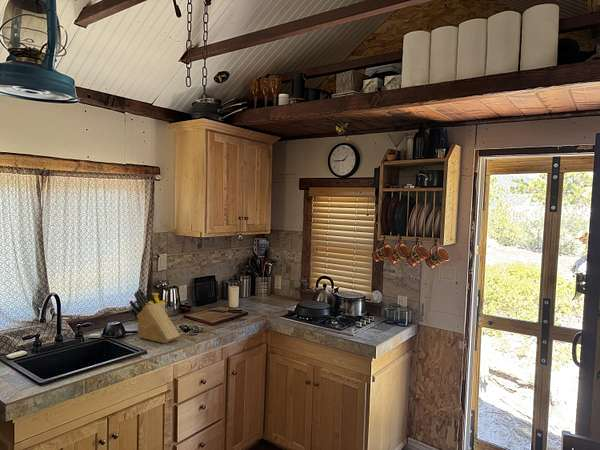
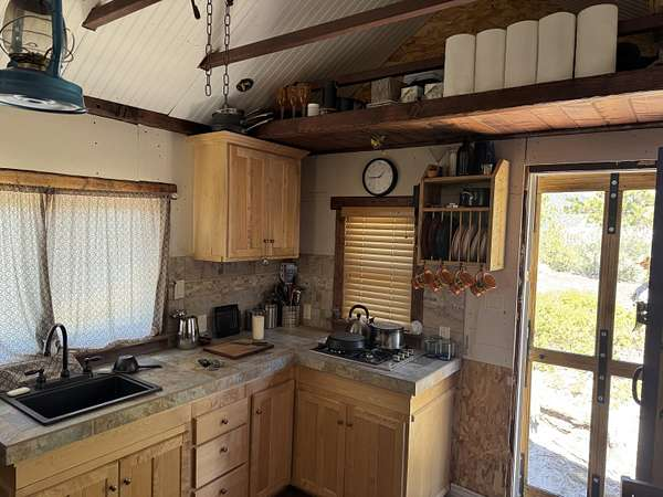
- knife block (153, 313)
- soap bottle (153, 303)
